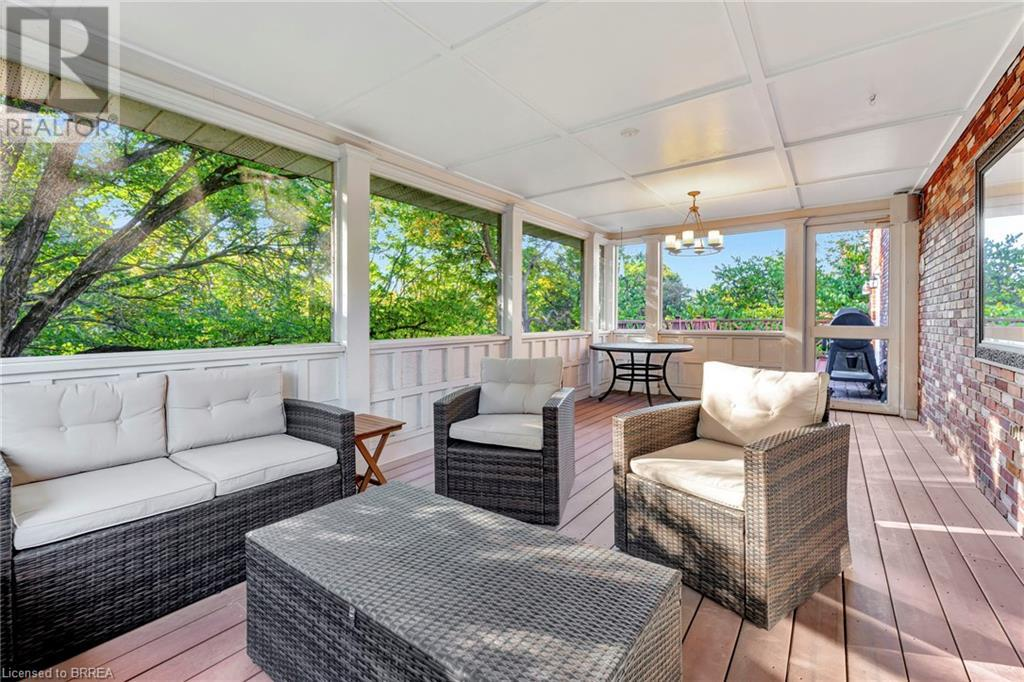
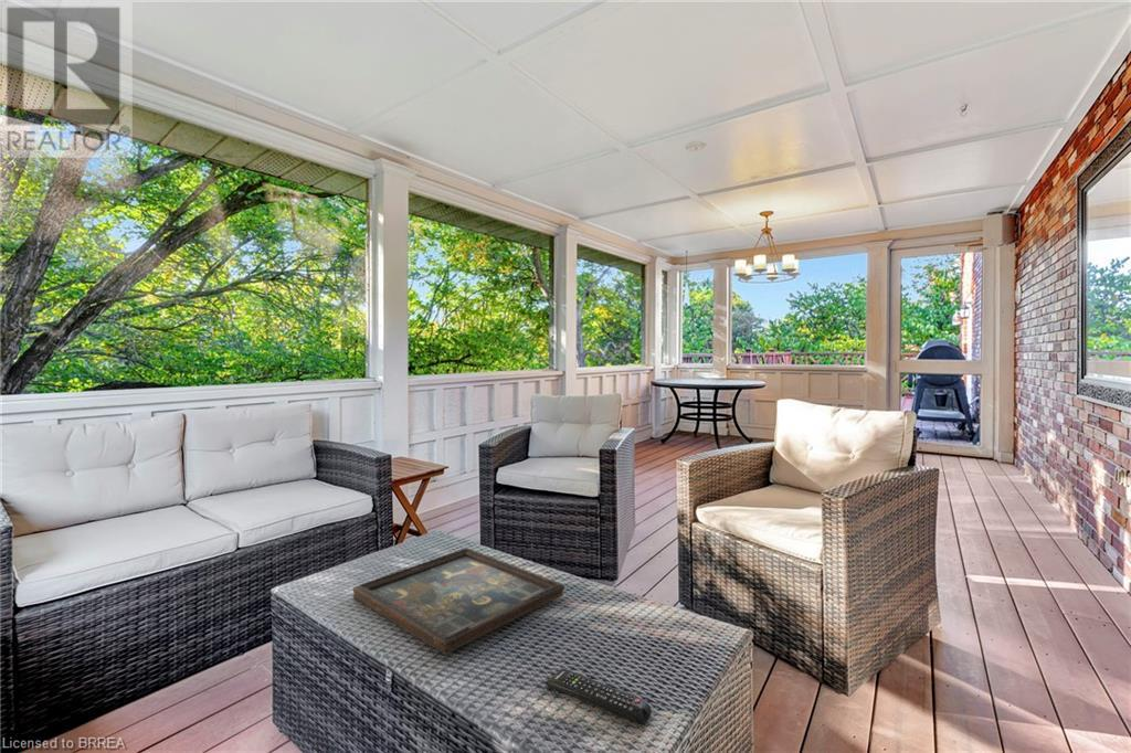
+ decorative tray (458, 590)
+ remote control (595, 694)
